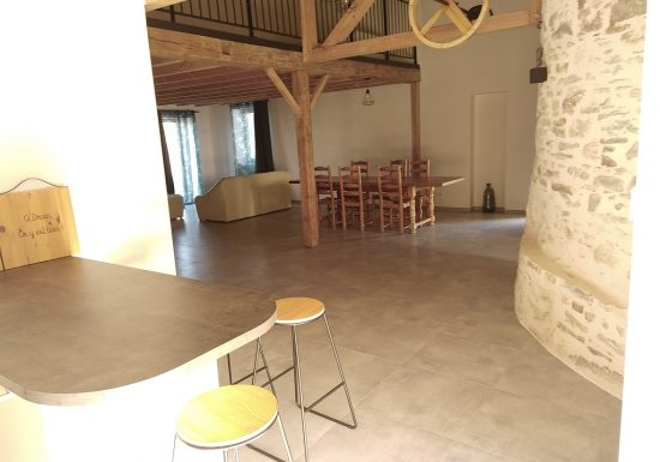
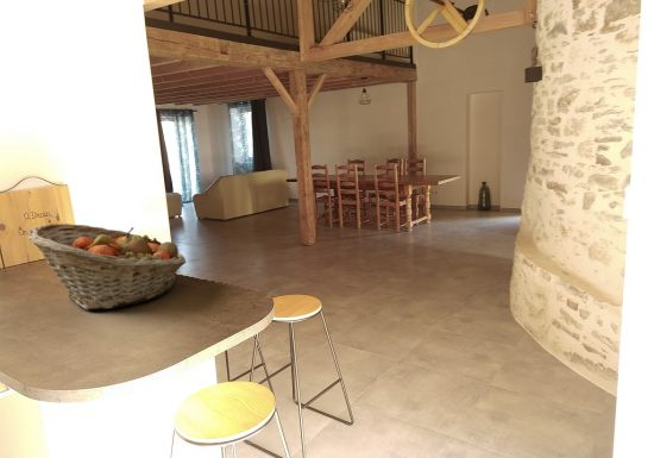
+ fruit basket (112, 257)
